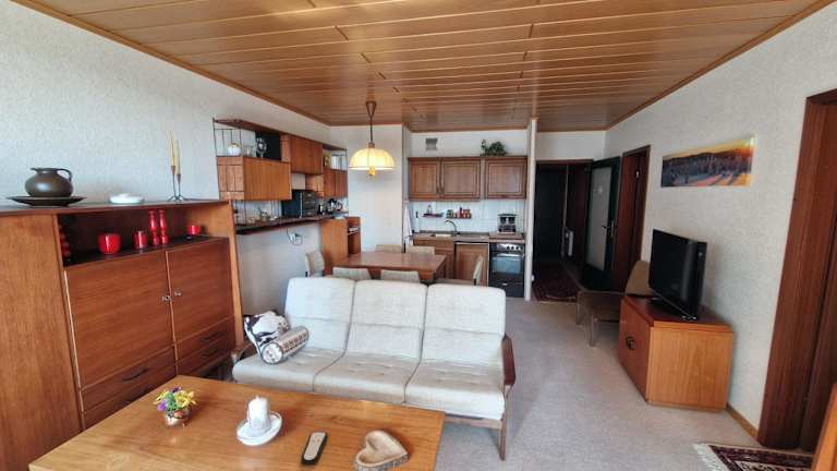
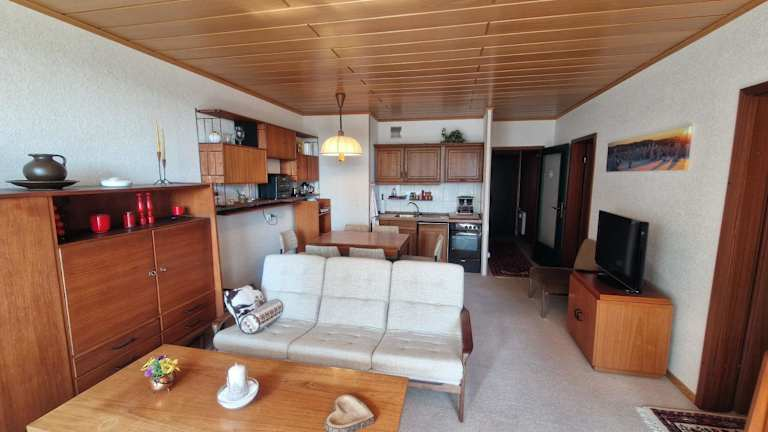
- remote control (314, 447)
